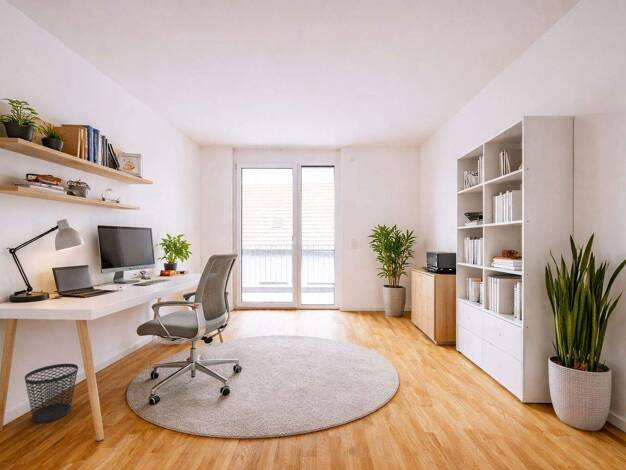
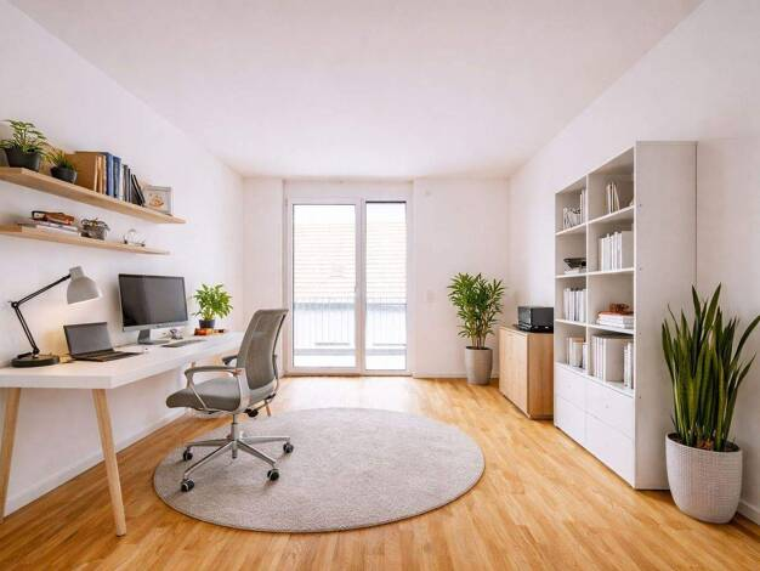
- wastebasket (52, 393)
